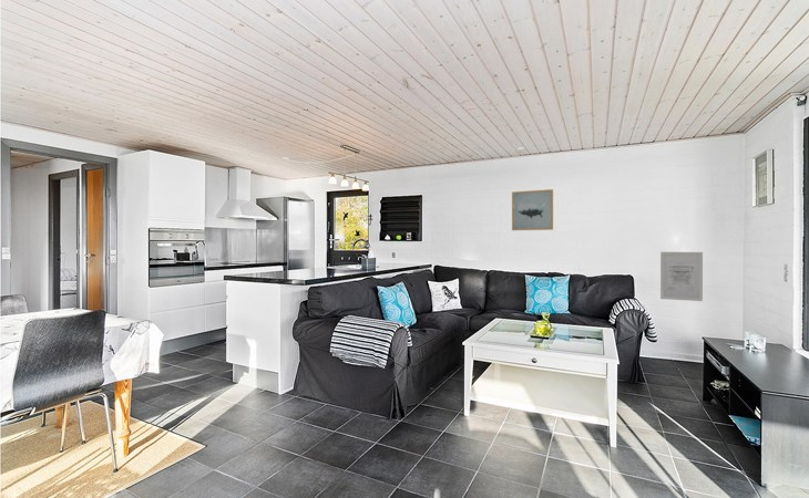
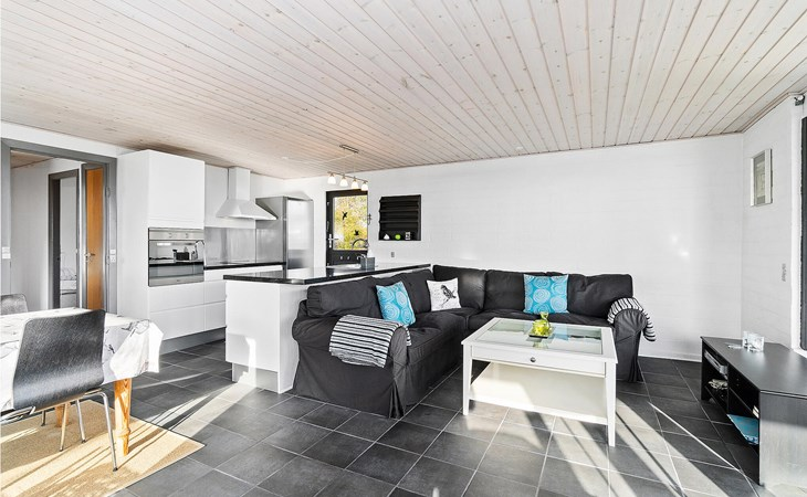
- wall art (532, 210)
- wall art (680, 276)
